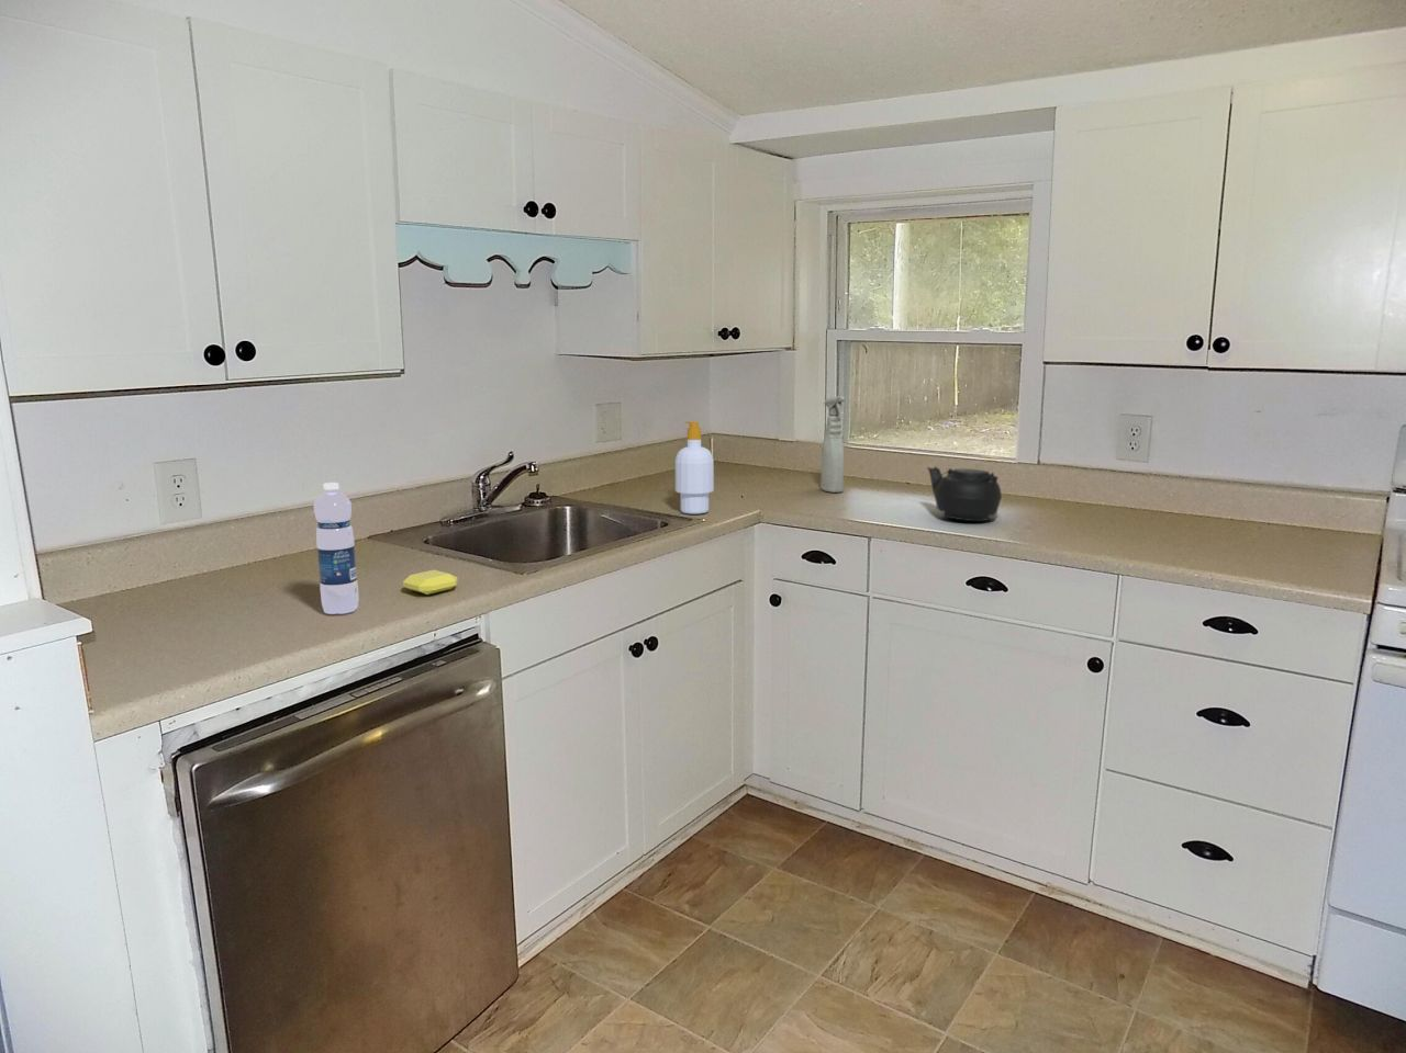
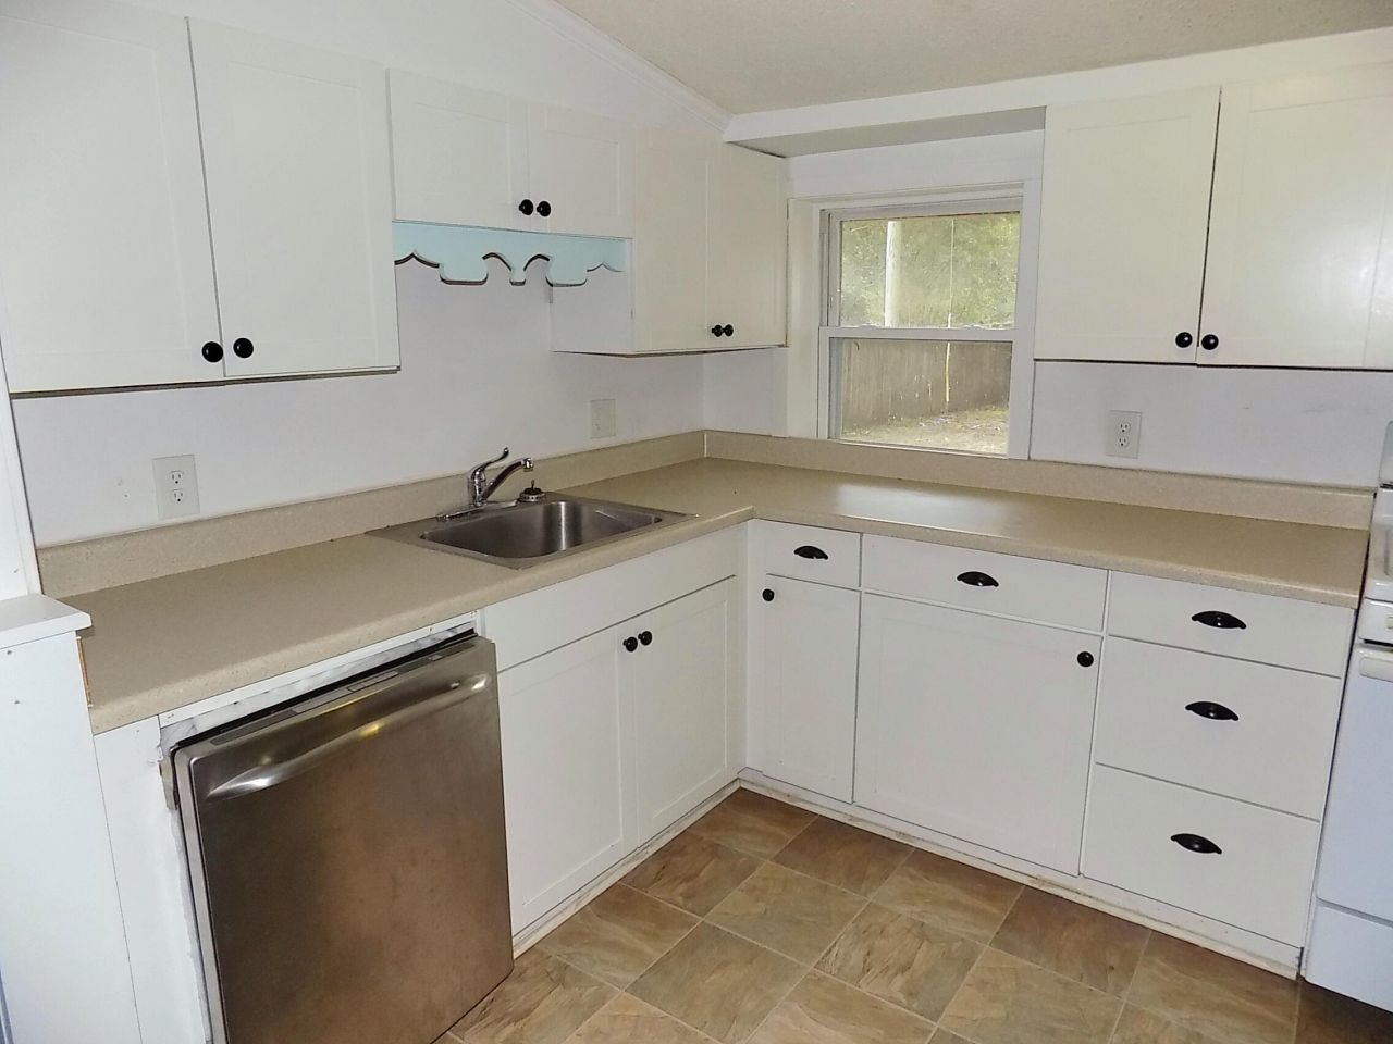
- teapot (961, 493)
- soap bottle (694, 467)
- spray bottle (833, 444)
- soap bar (431, 582)
- water bottle (335, 548)
